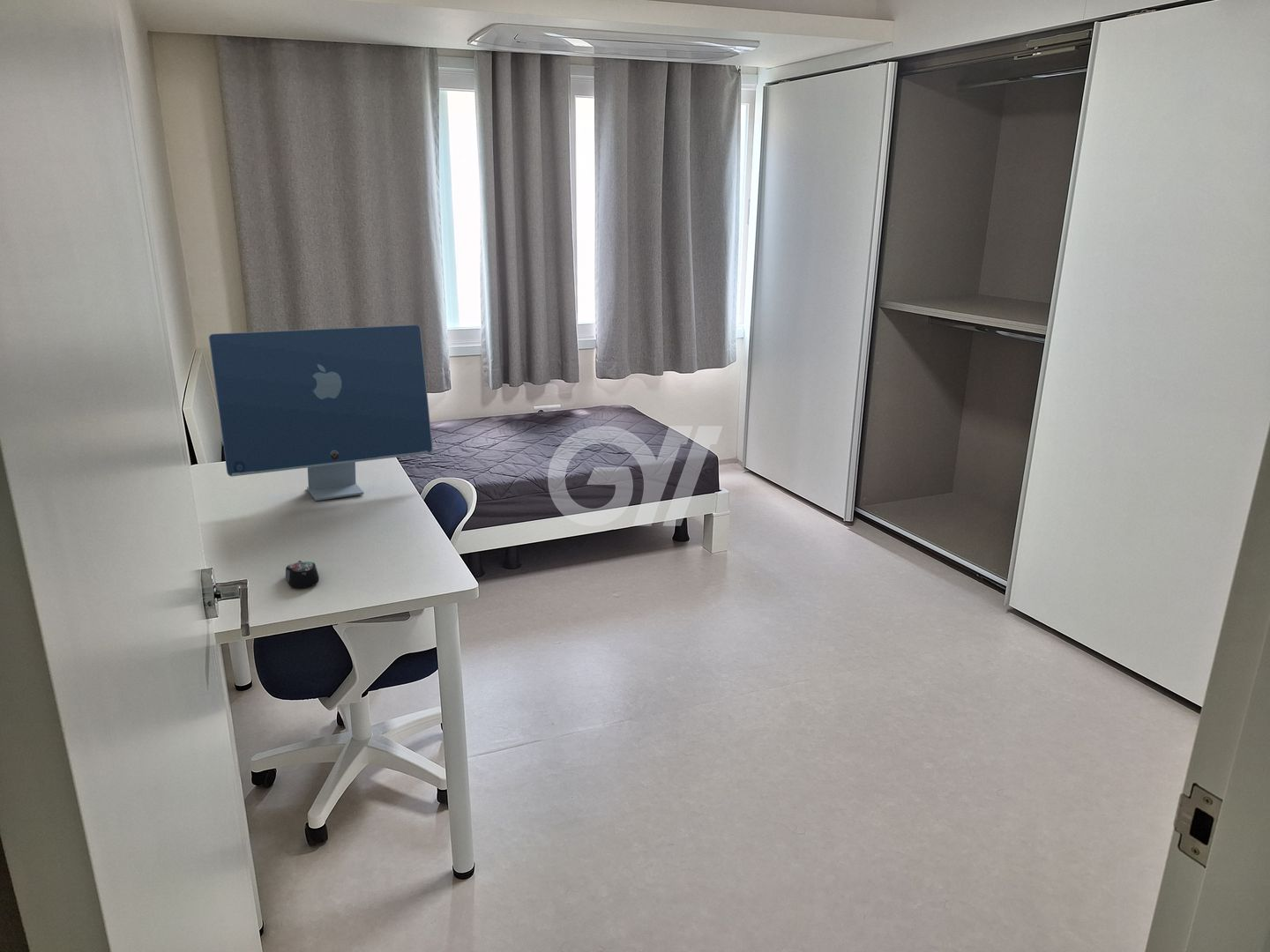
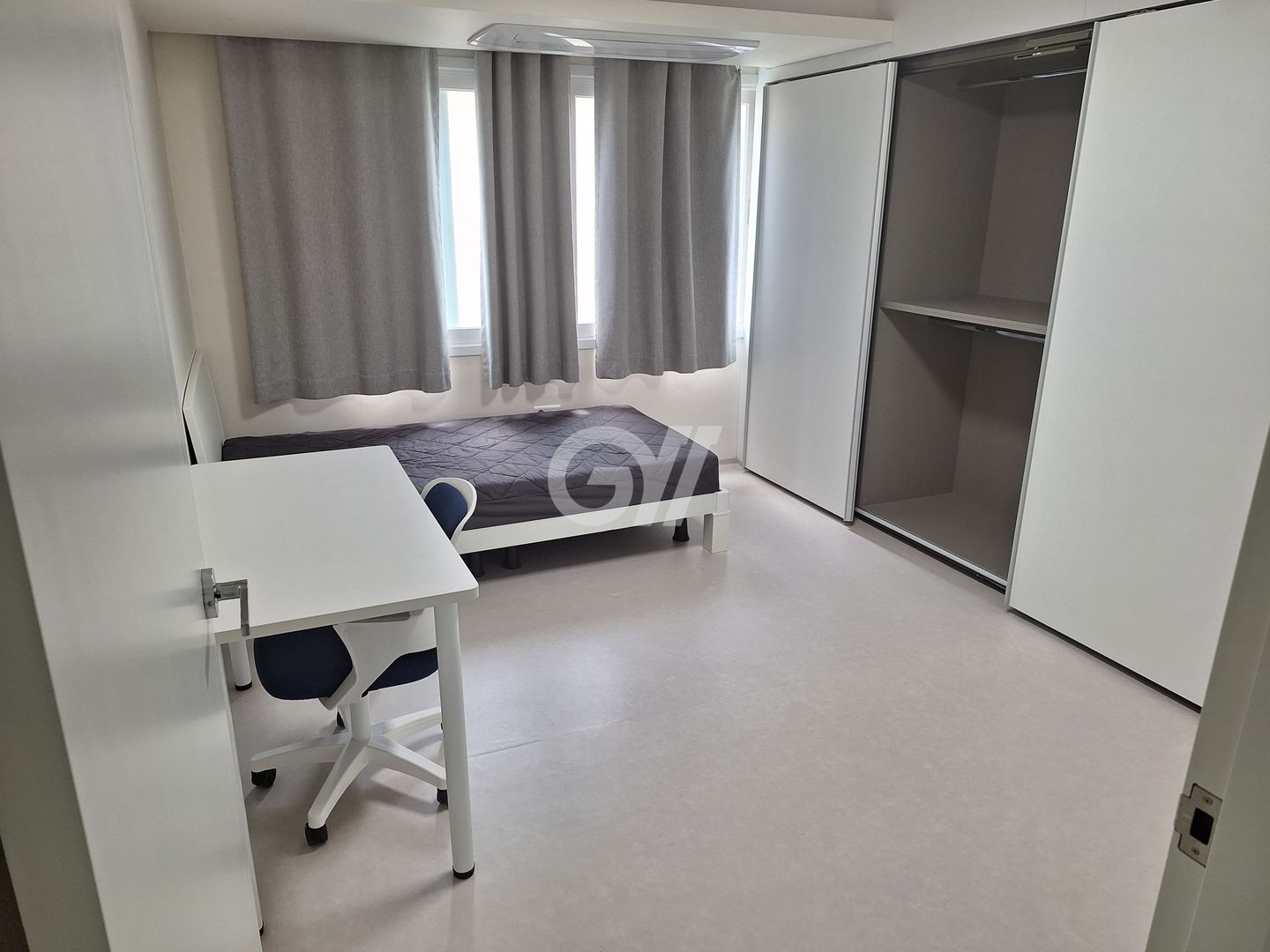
- computer mouse (302, 570)
- computer monitor (328, 413)
